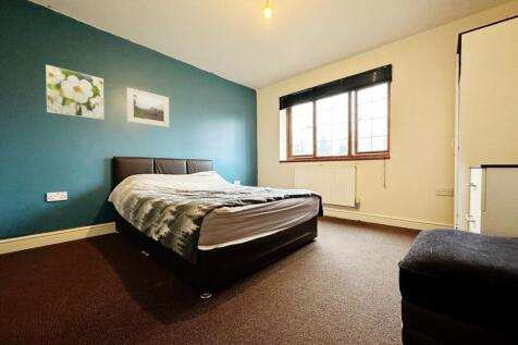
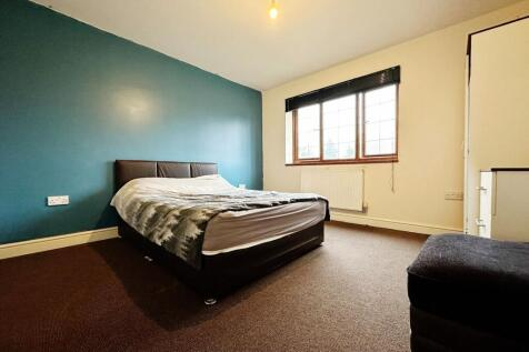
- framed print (149, 108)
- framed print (76, 94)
